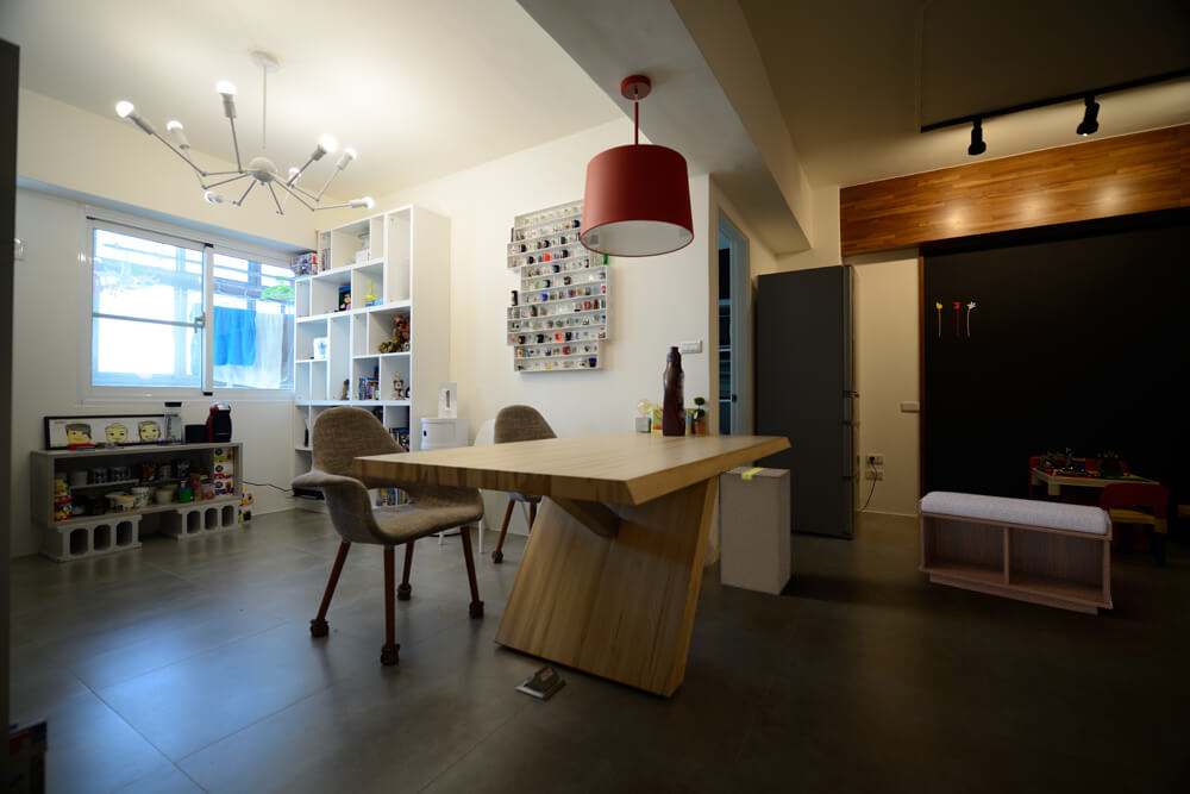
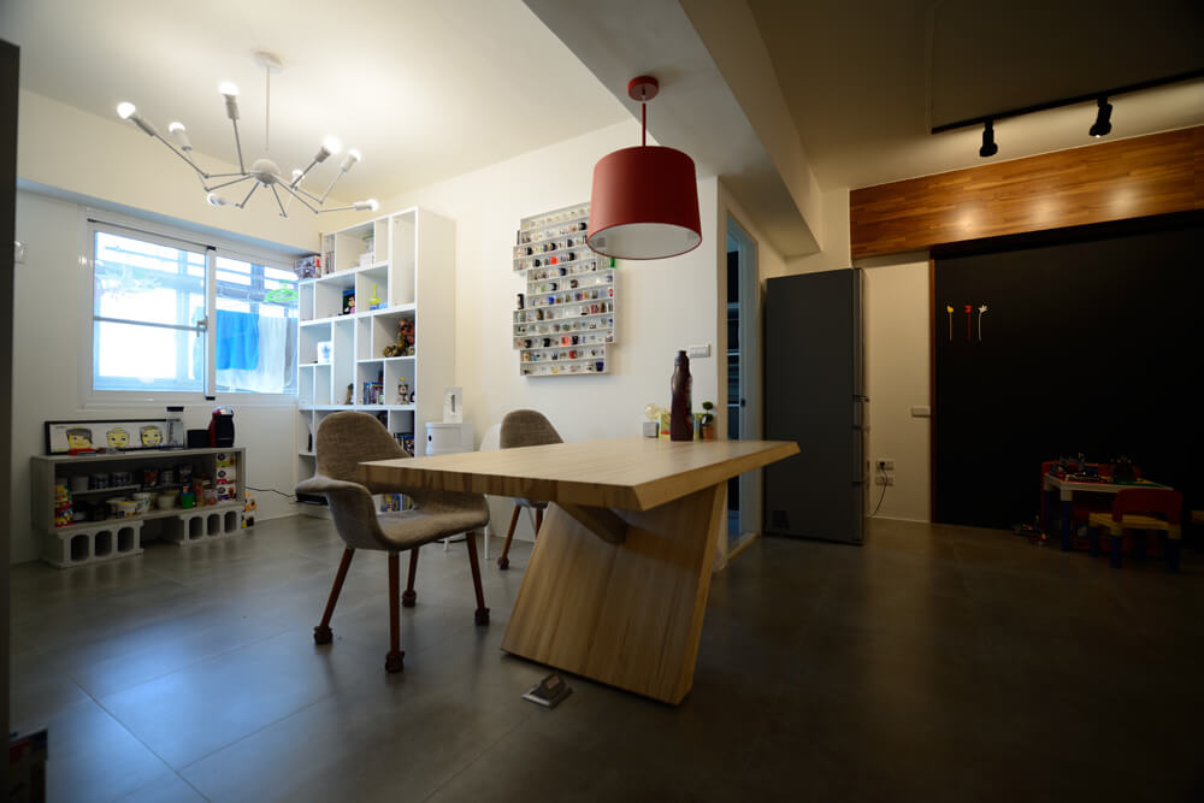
- bench (1008, 544)
- cardboard box (756, 525)
